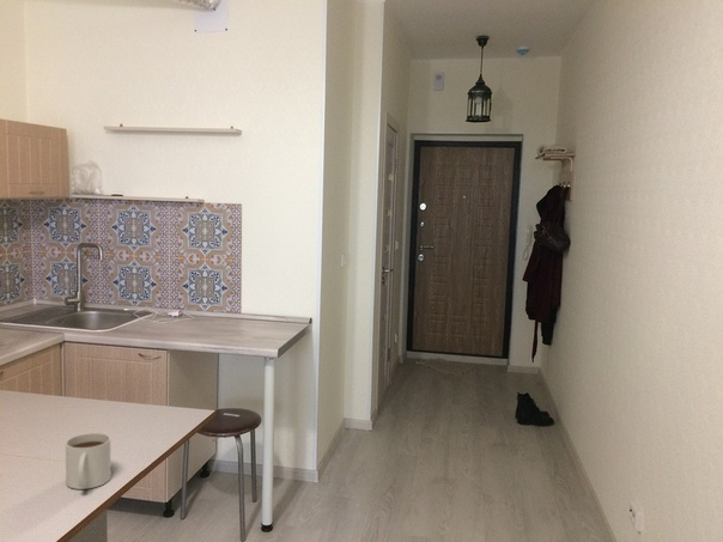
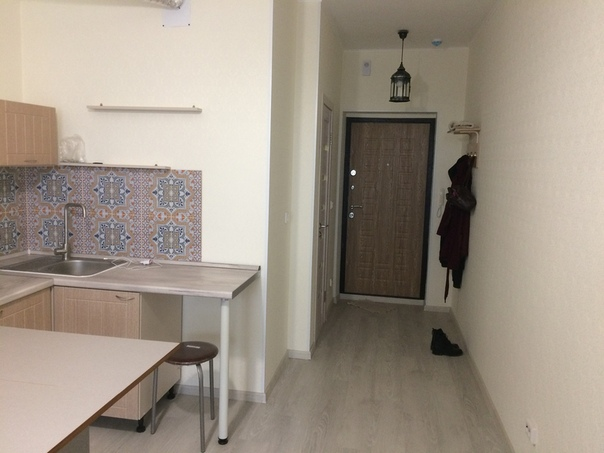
- mug (86, 463)
